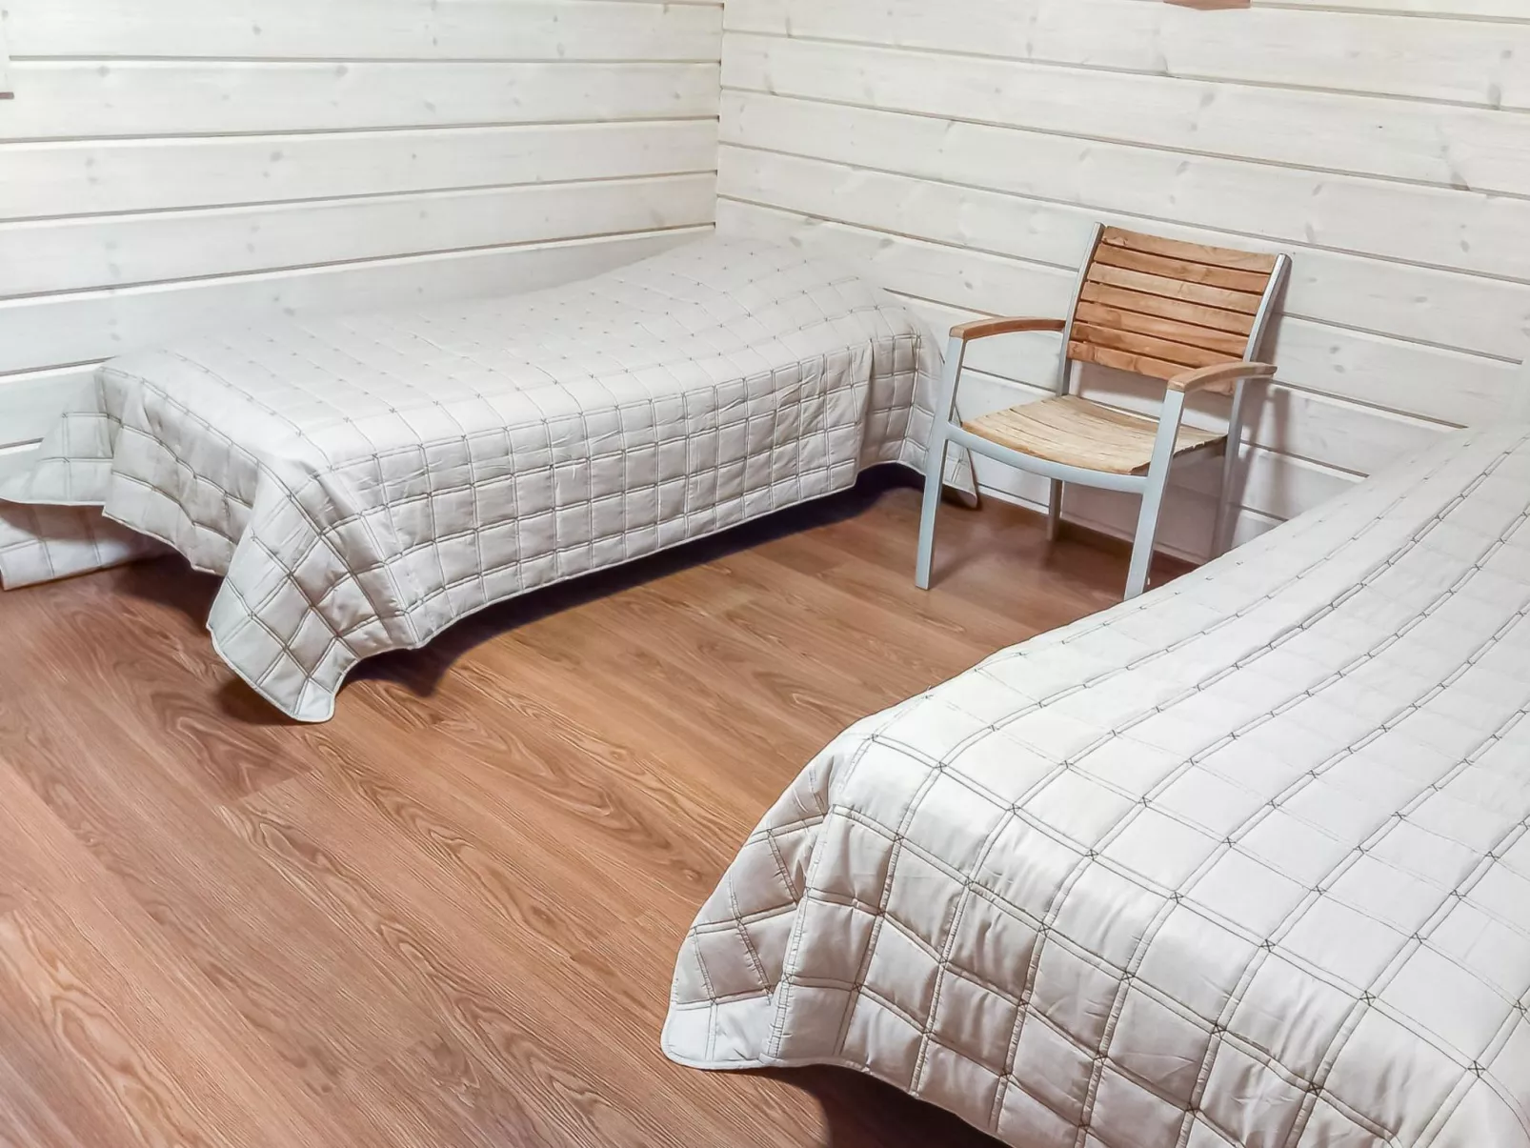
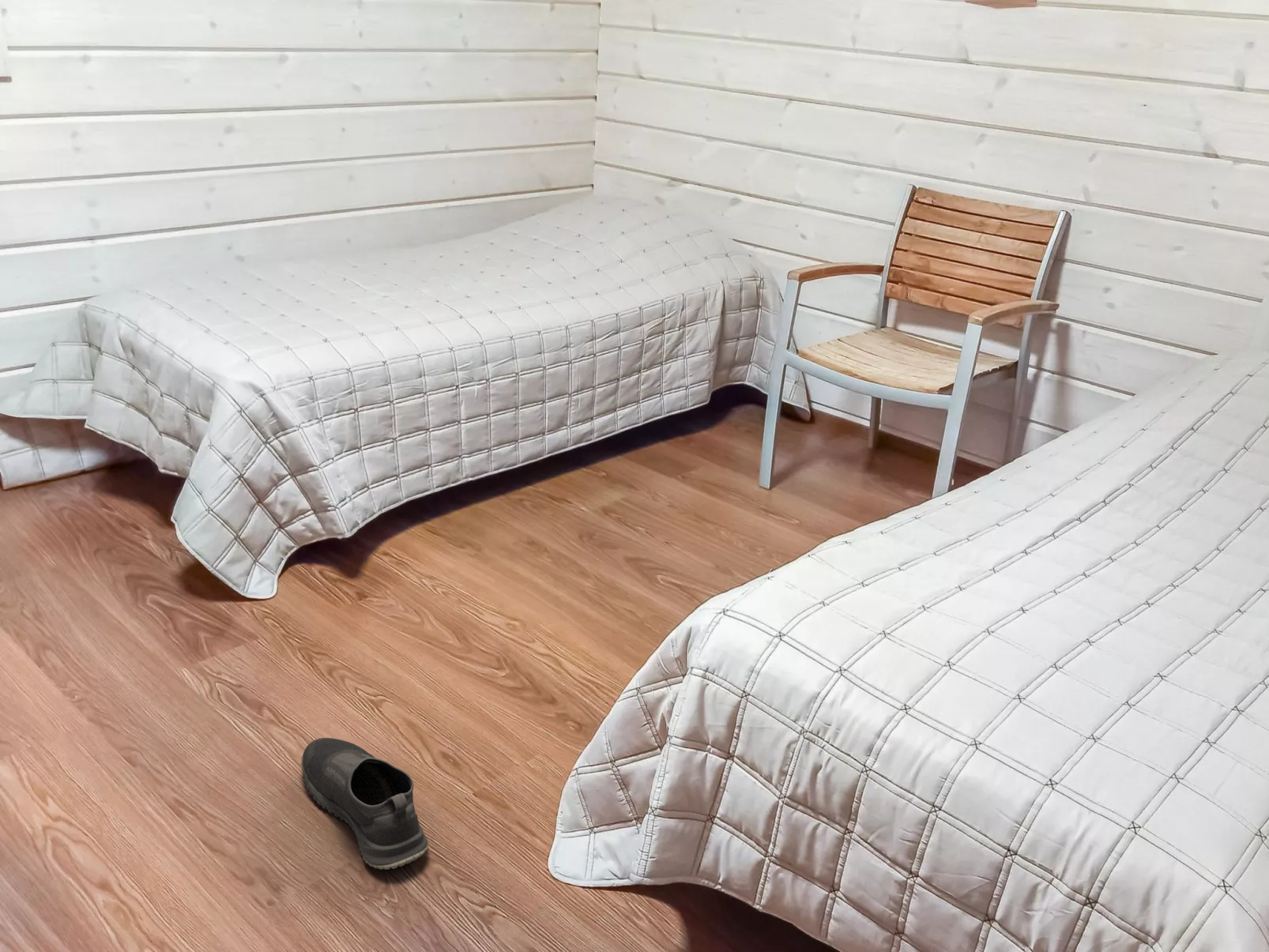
+ shoe (363, 778)
